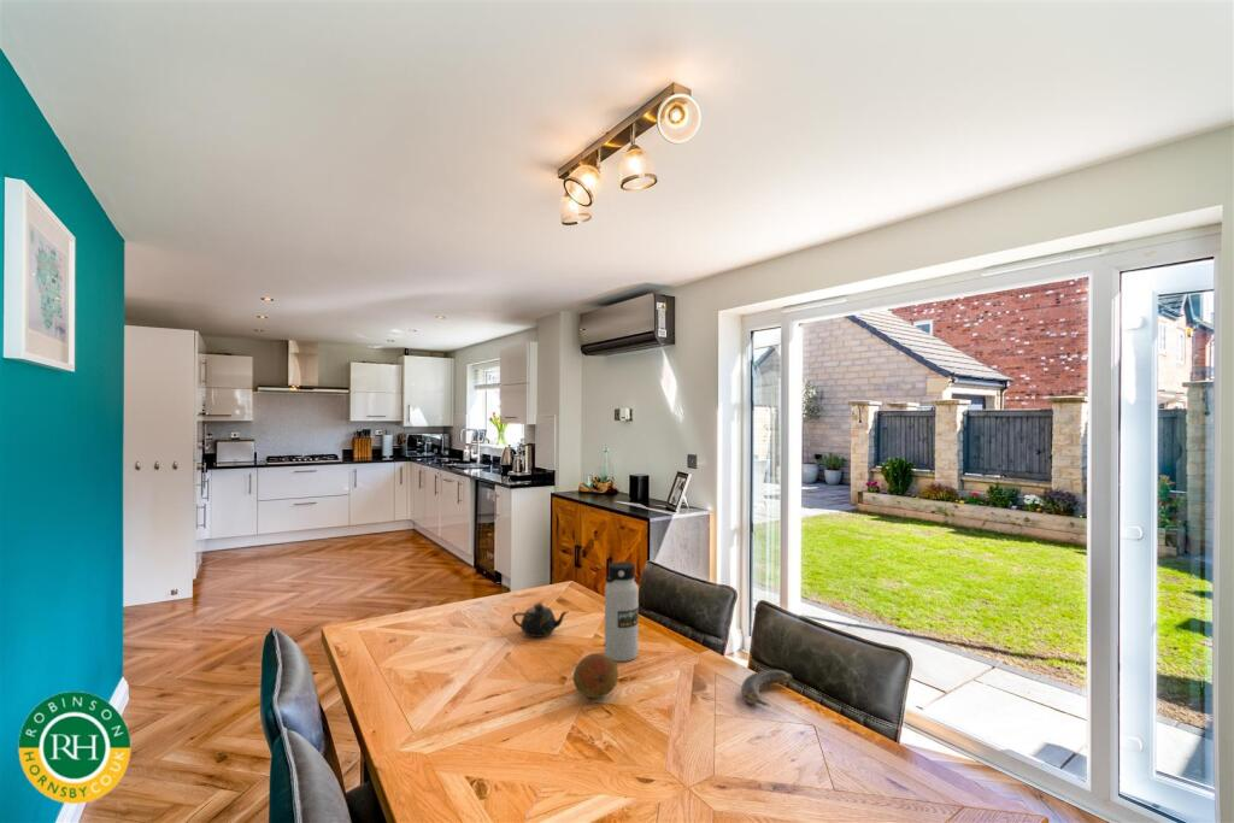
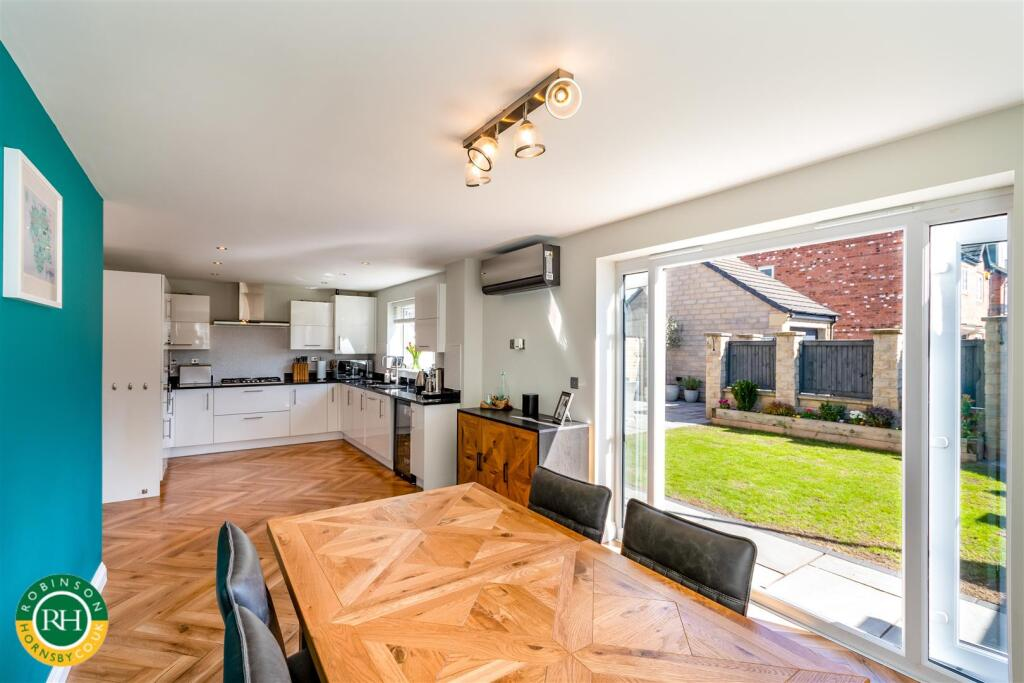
- banana (763, 686)
- fruit (594, 672)
- teapot (540, 618)
- water bottle (621, 609)
